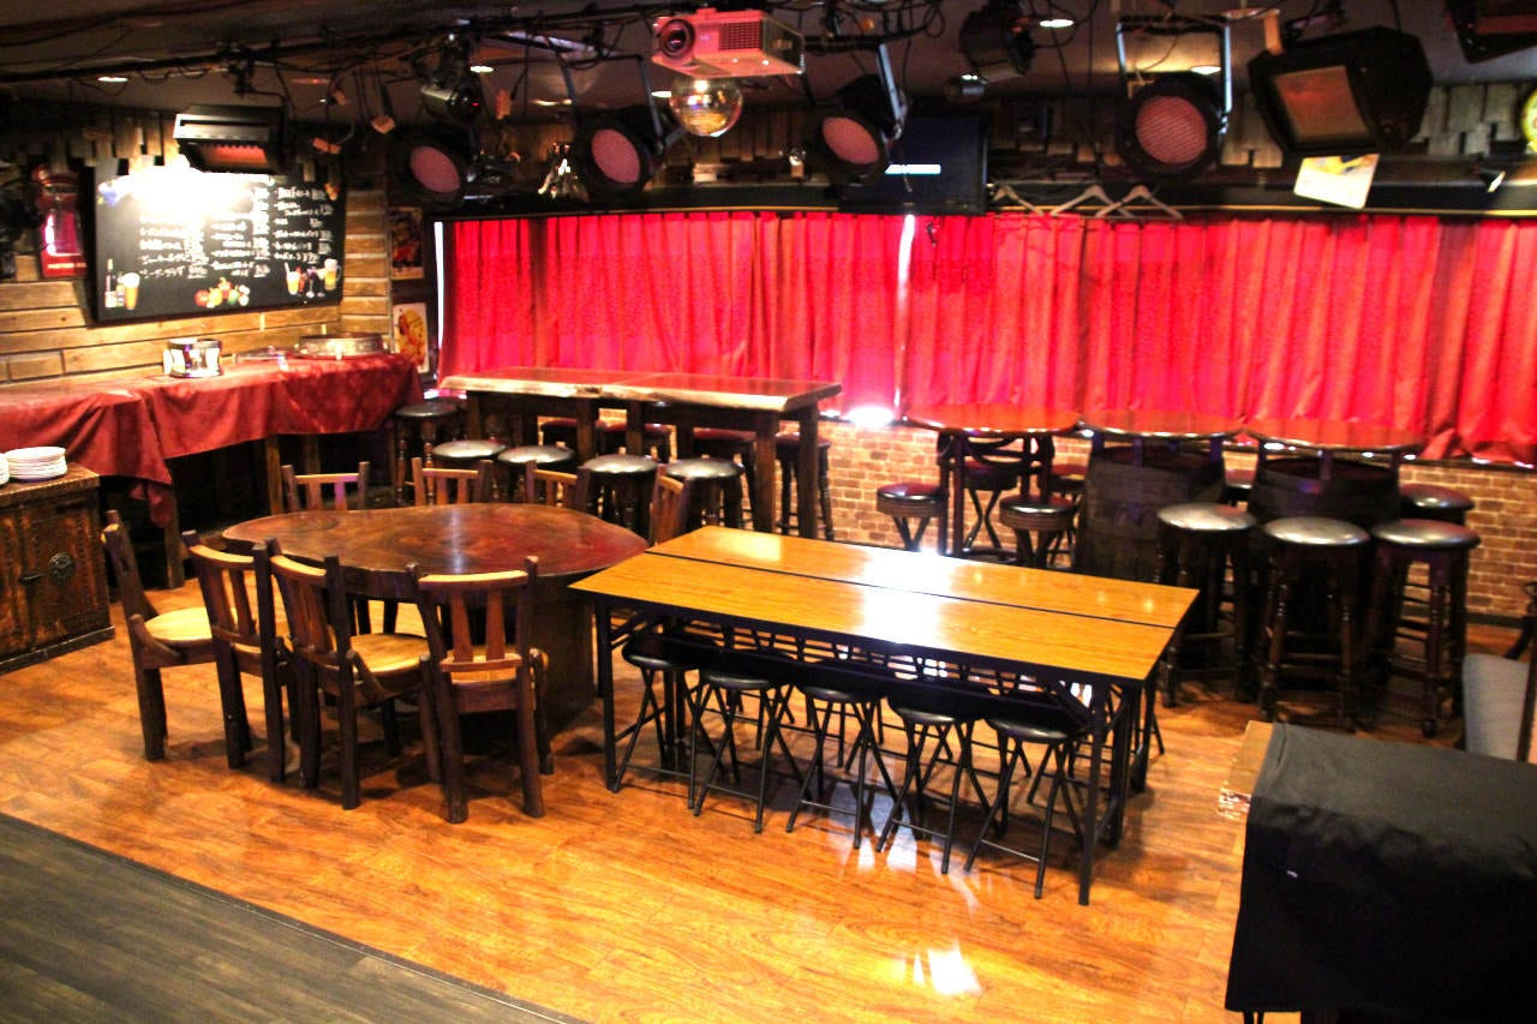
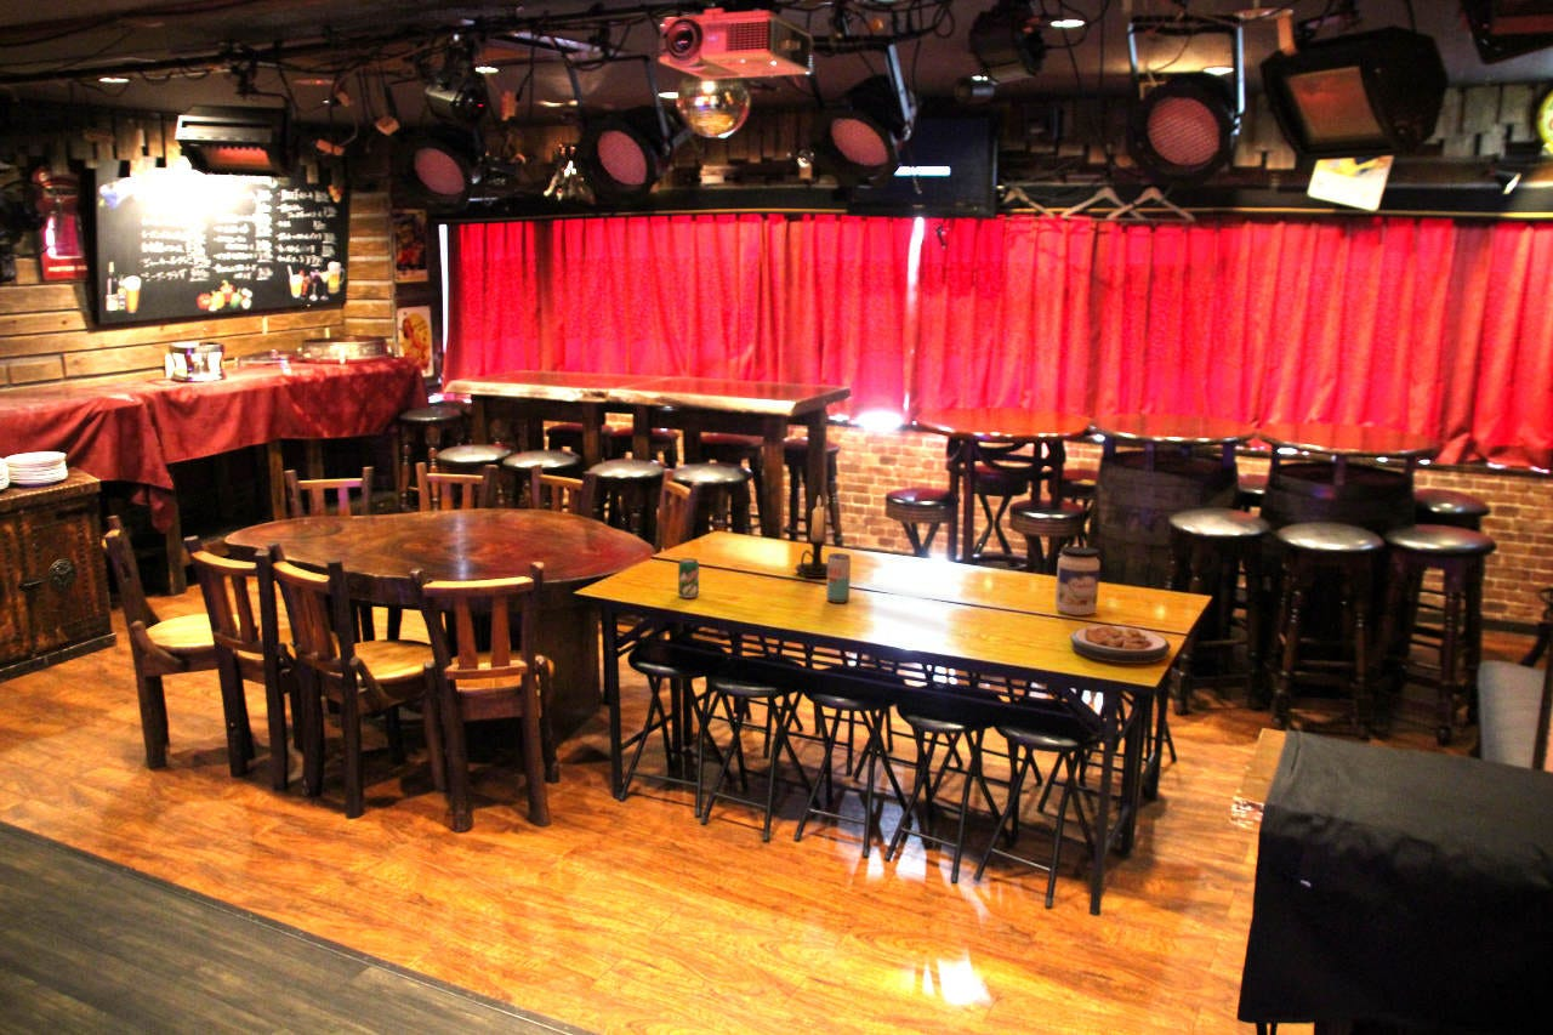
+ beverage can (688, 578)
+ jar (1077, 580)
+ plate (1120, 639)
+ candle holder (814, 535)
+ beverage can (838, 578)
